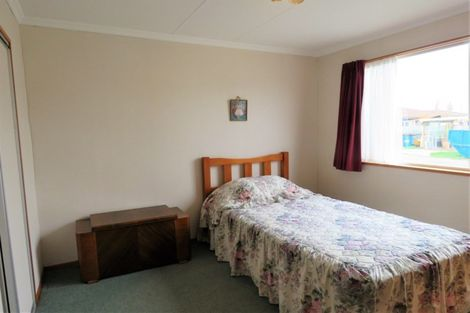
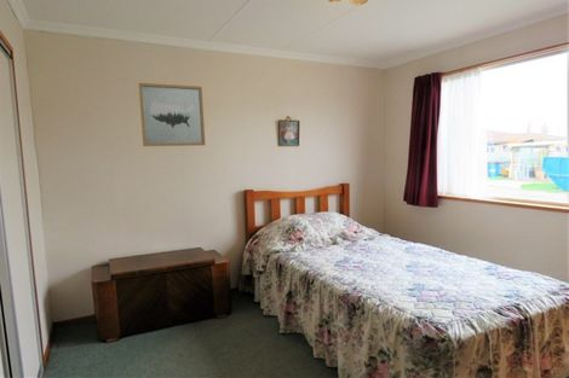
+ wall art (173, 115)
